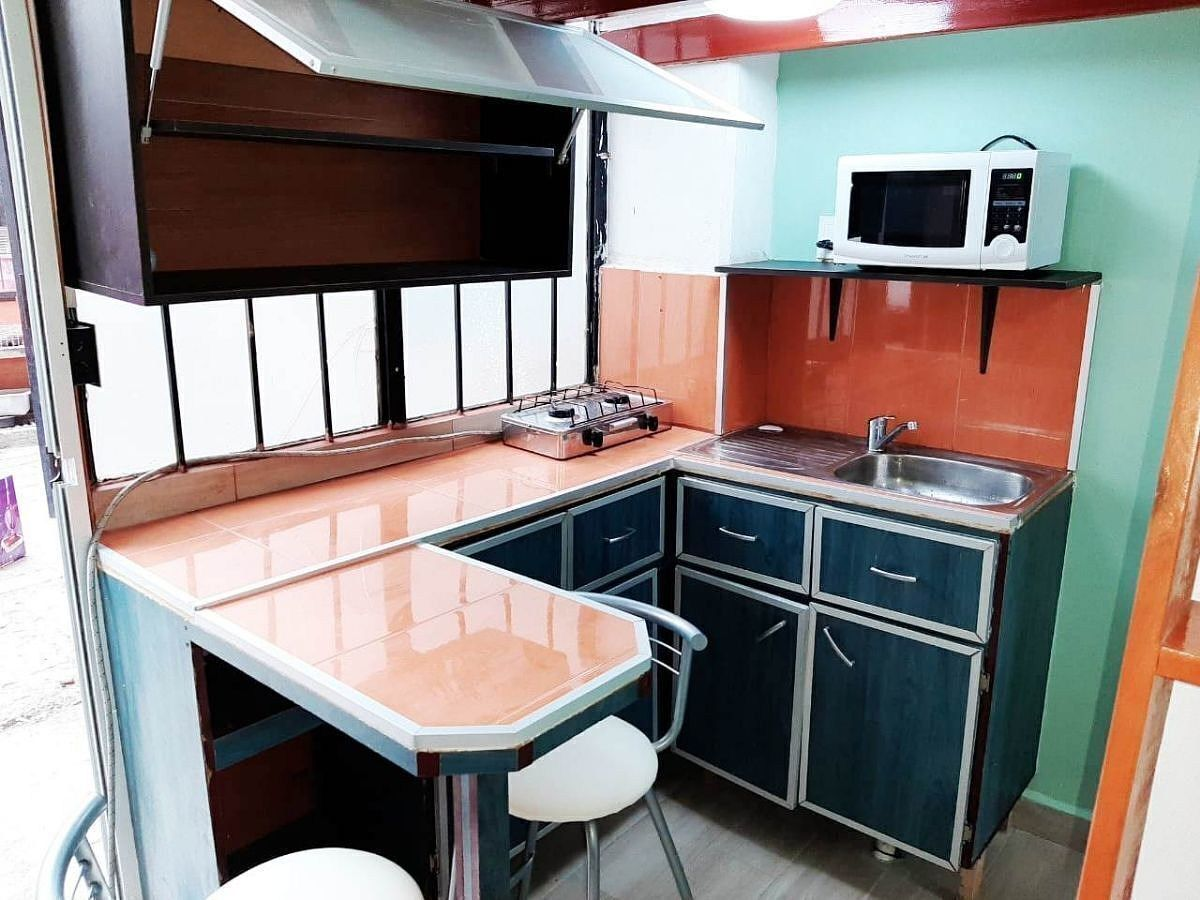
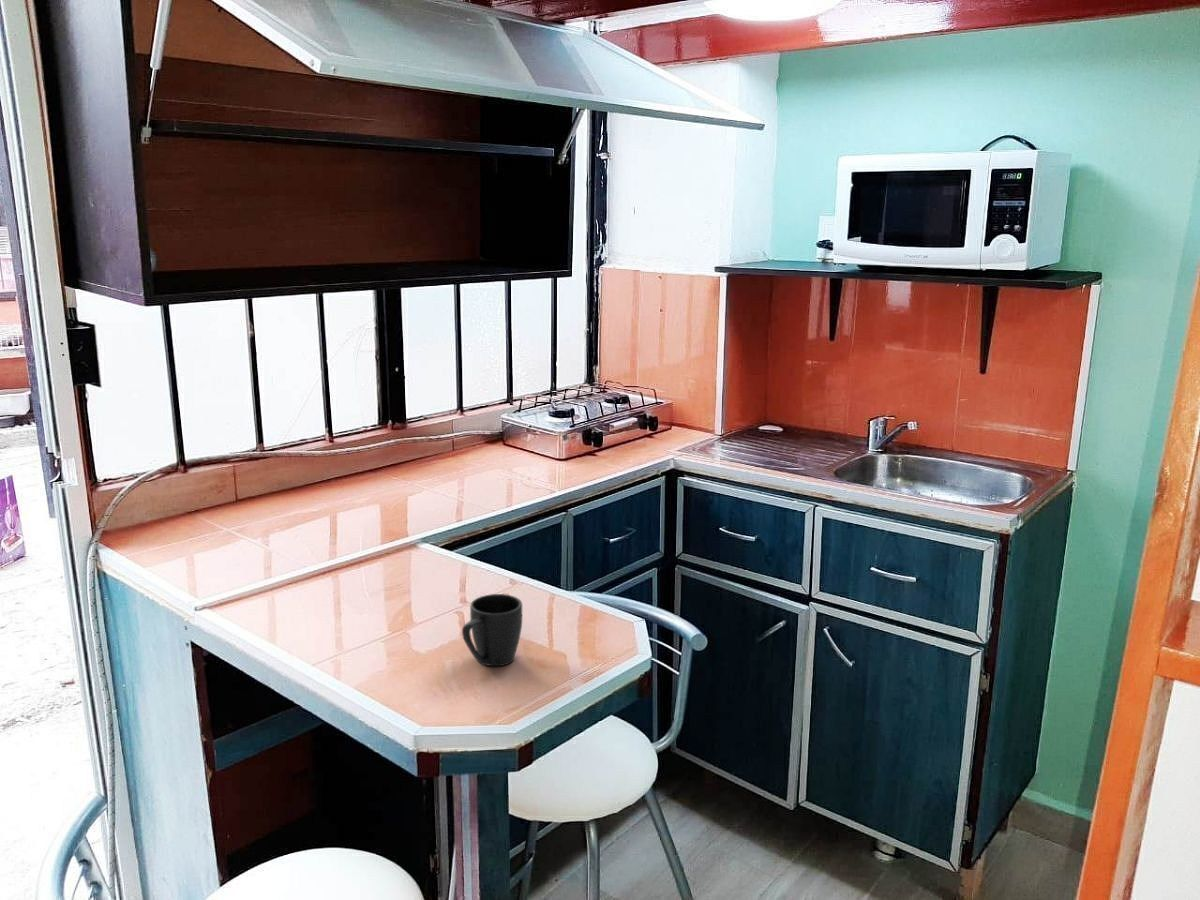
+ mug (489, 635)
